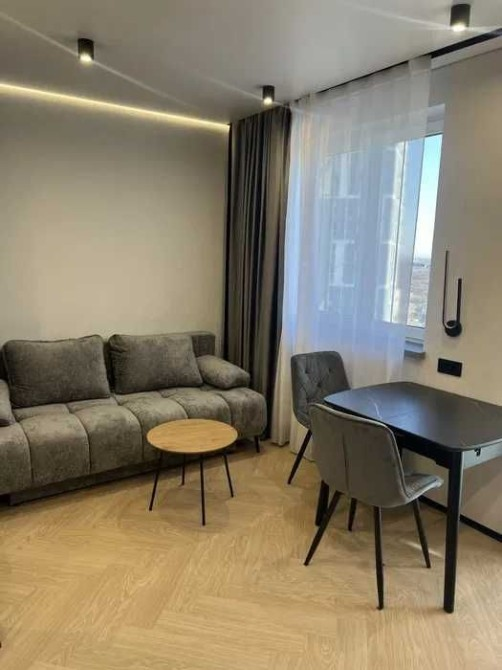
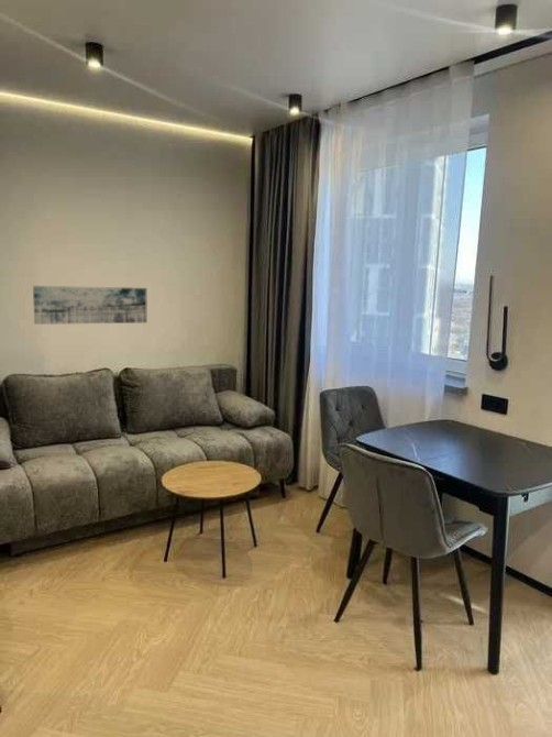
+ wall art (92, 305)
